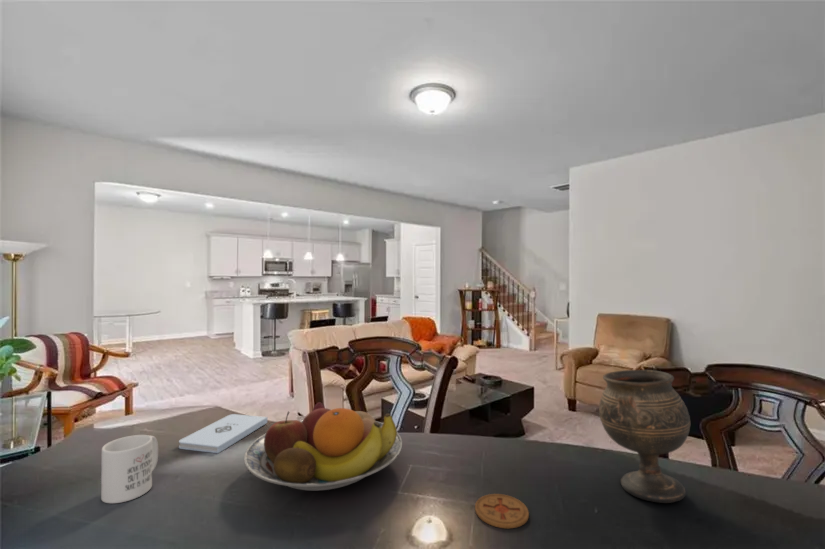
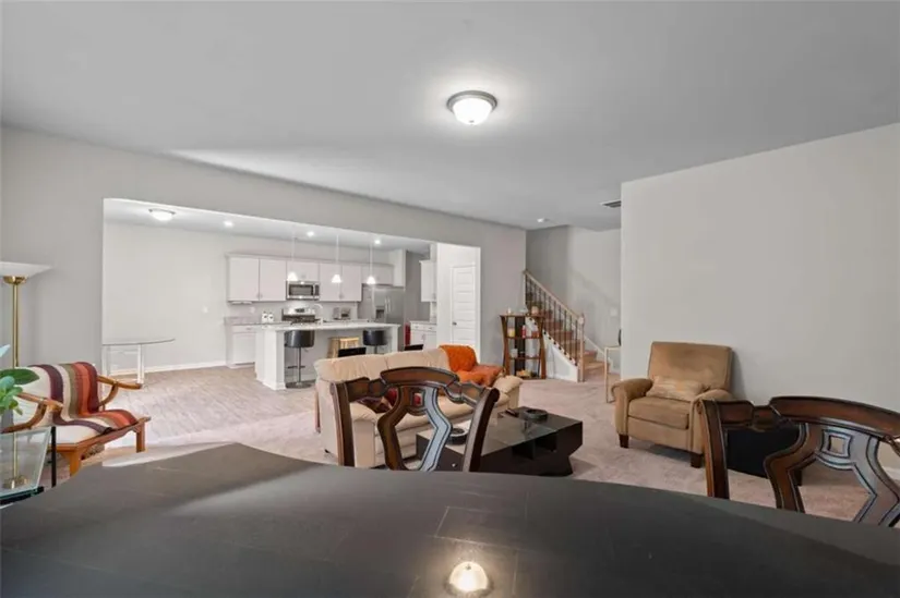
- coaster (501, 510)
- fruit bowl (326, 438)
- goblet (642, 430)
- mug (134, 462)
- notepad (225, 431)
